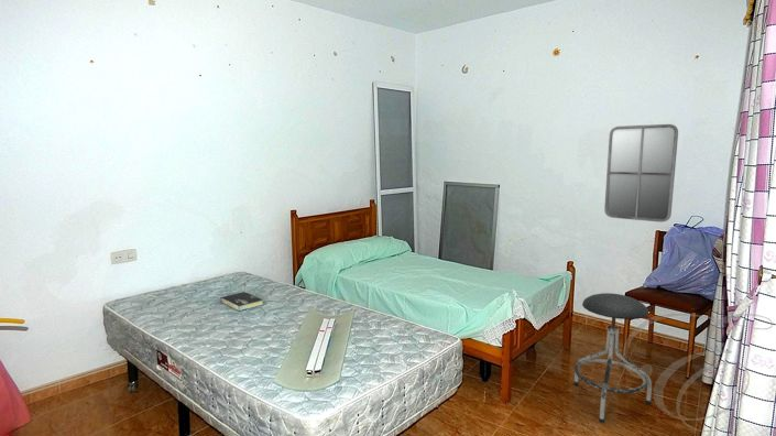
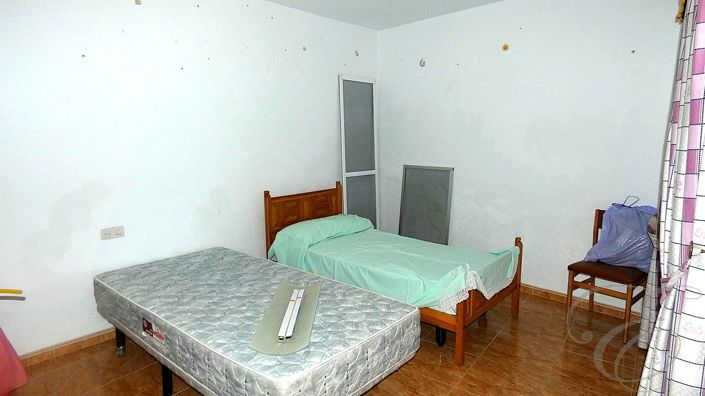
- stool (615, 349)
- book (241, 301)
- home mirror (638, 173)
